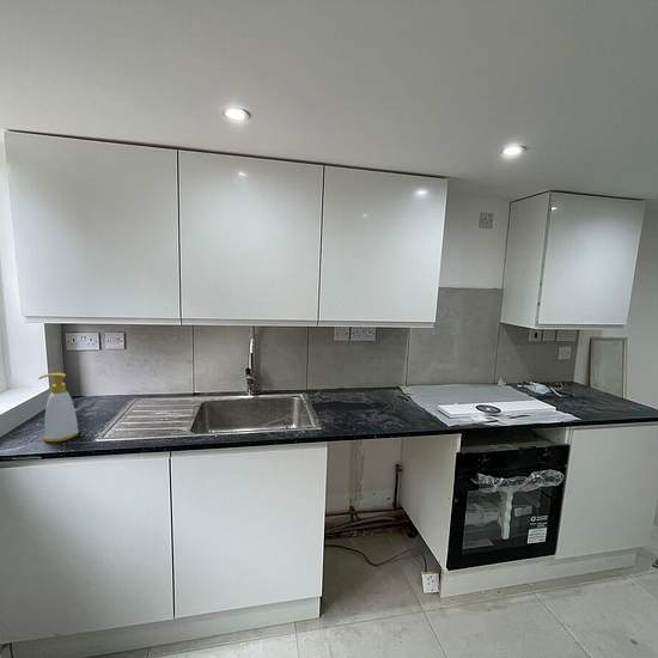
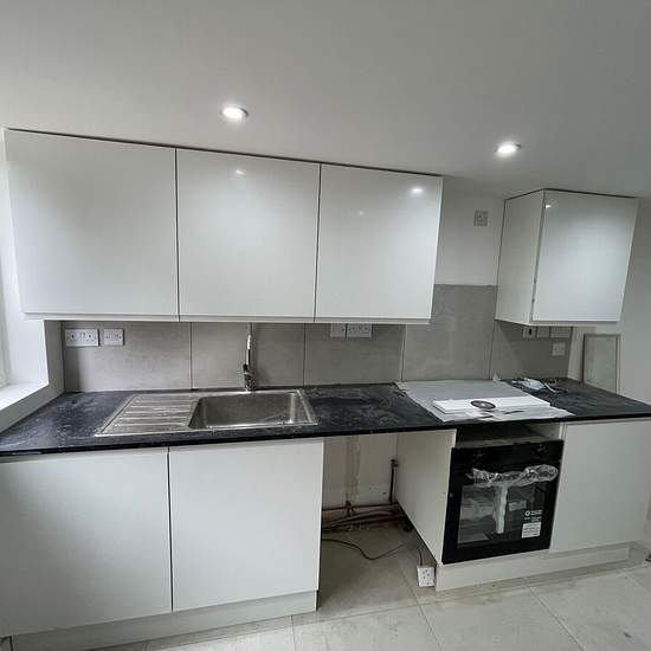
- soap bottle (59, 404)
